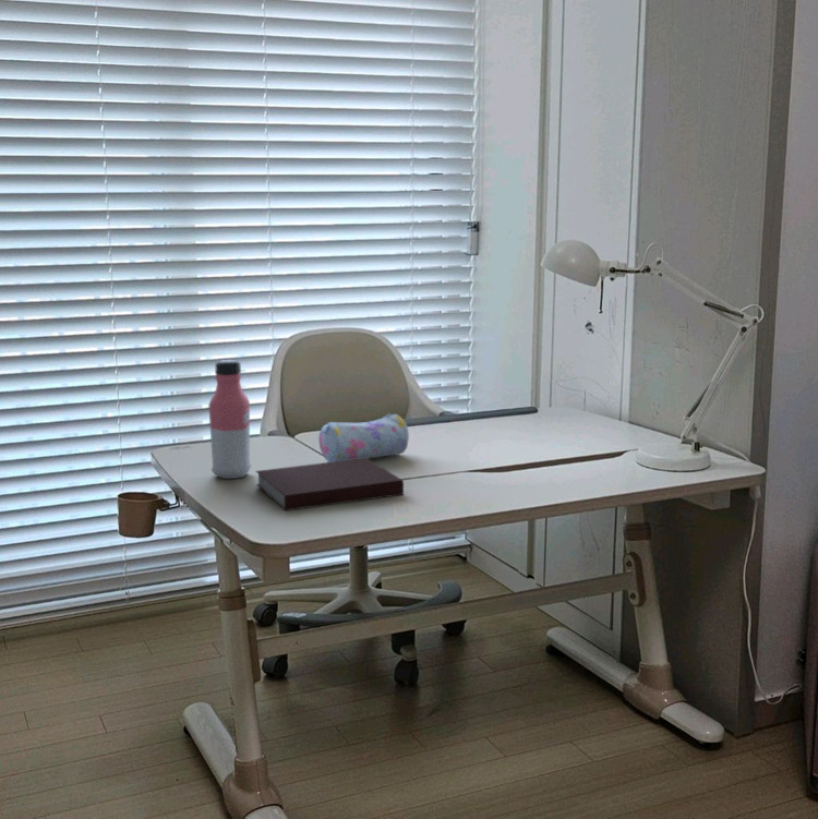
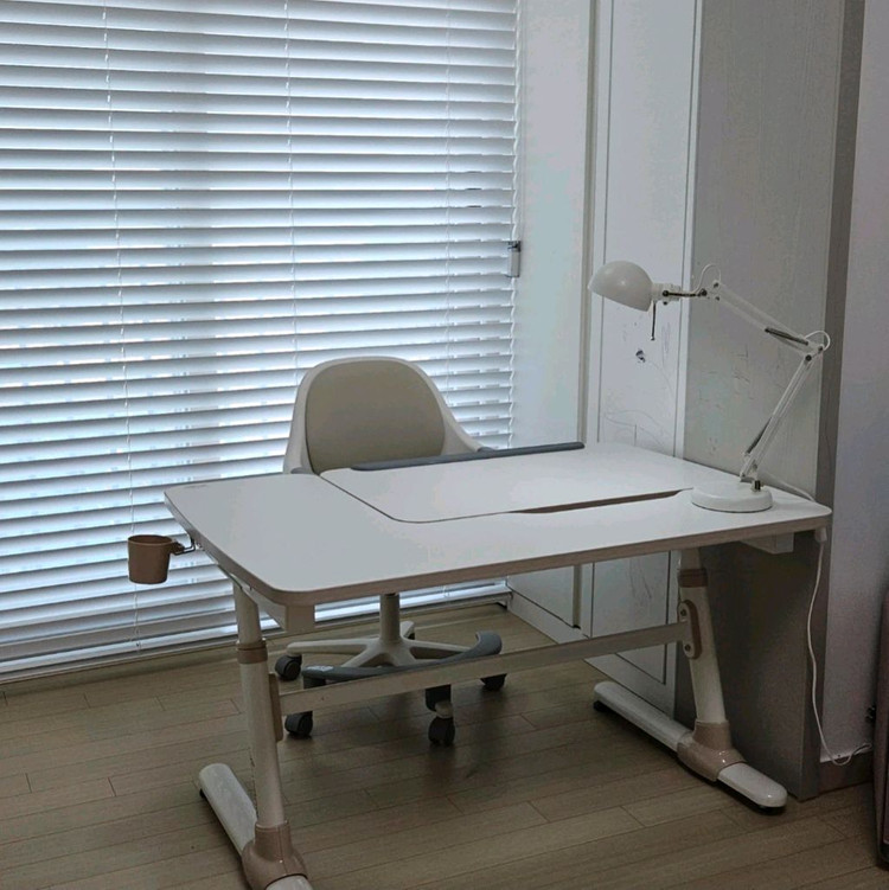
- notebook (328, 482)
- water bottle (229, 418)
- pencil case (364, 438)
